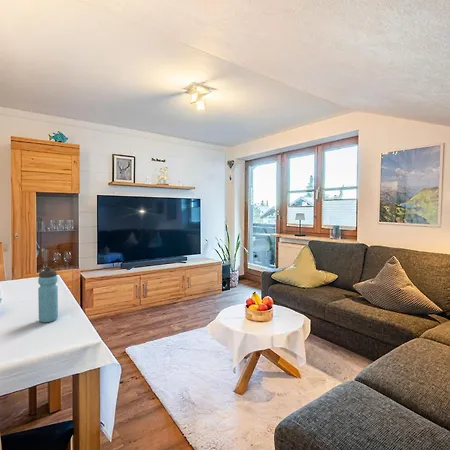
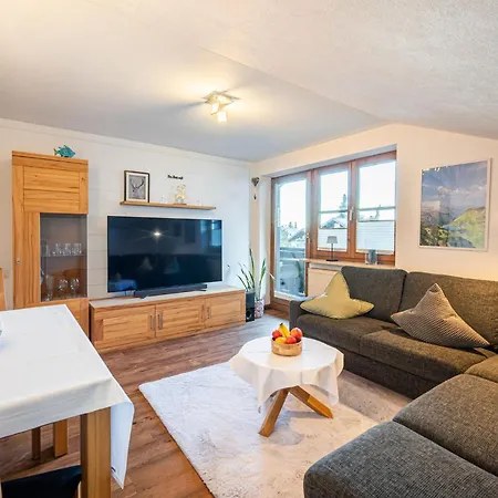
- water bottle (48, 293)
